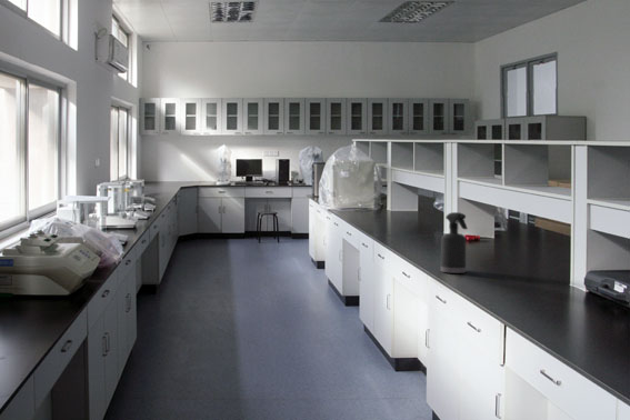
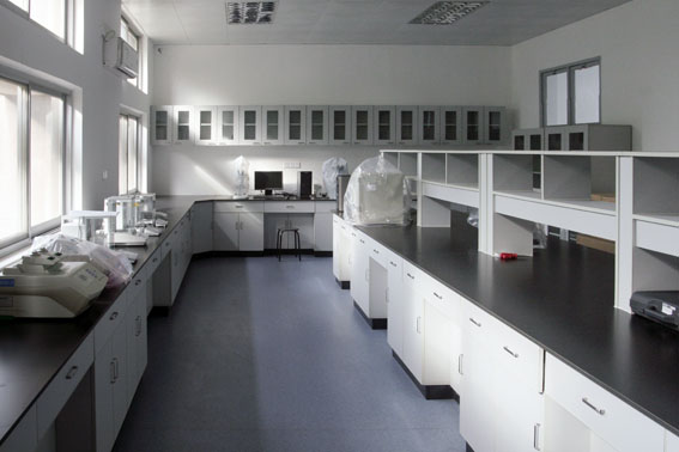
- spray bottle (453, 241)
